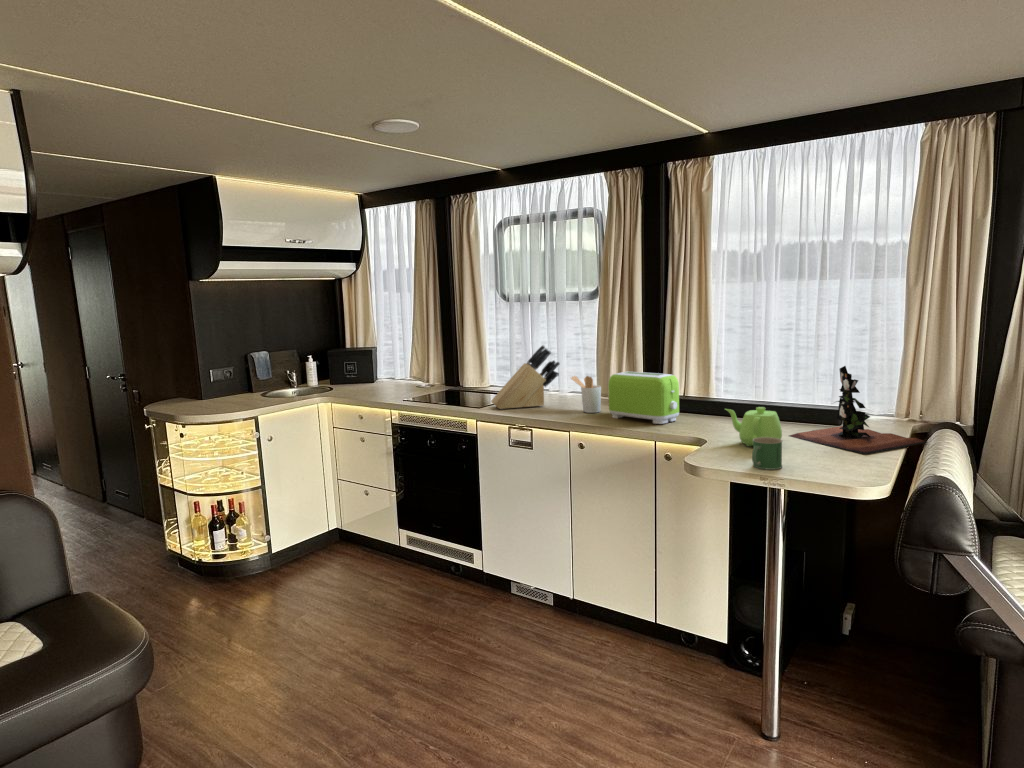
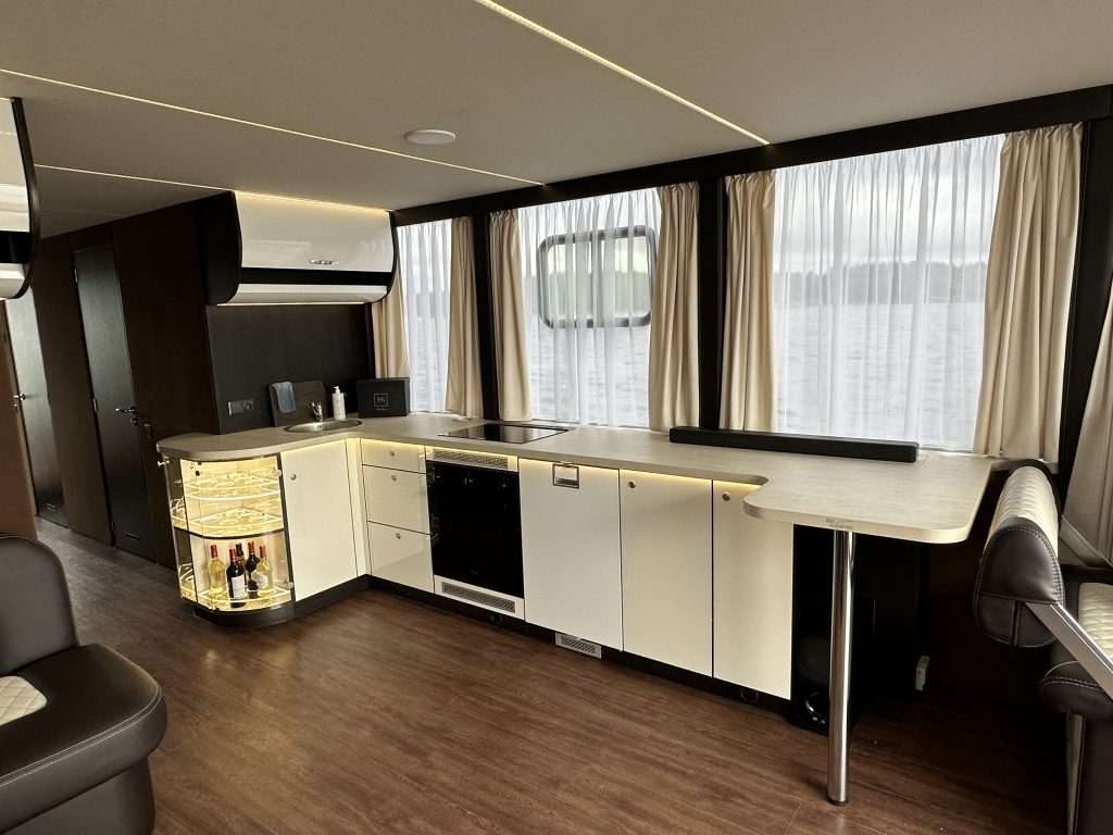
- mug (764, 453)
- plant (853, 404)
- knife block (525, 376)
- toaster (643, 396)
- teapot (752, 425)
- utensil holder (585, 393)
